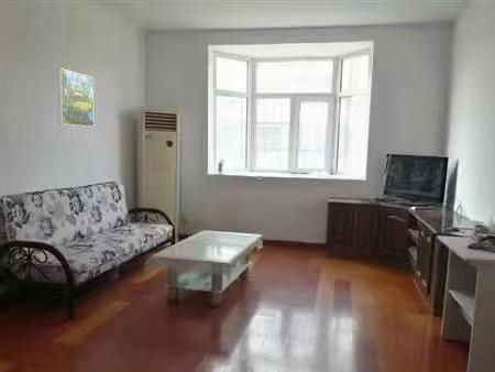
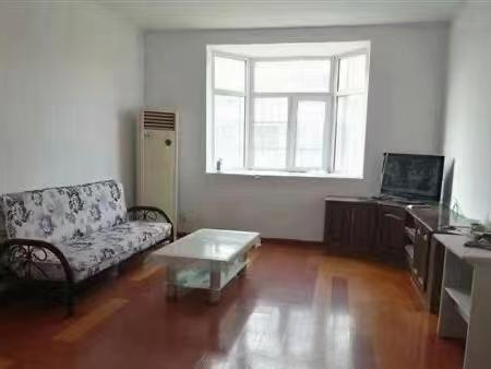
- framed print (77, 99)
